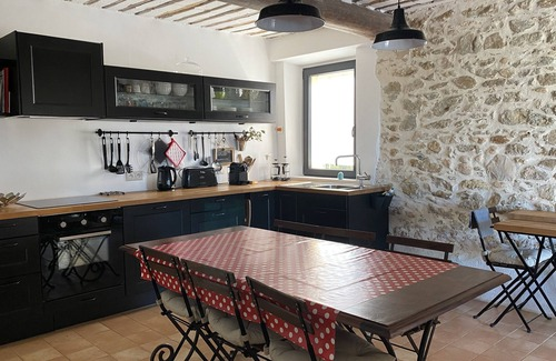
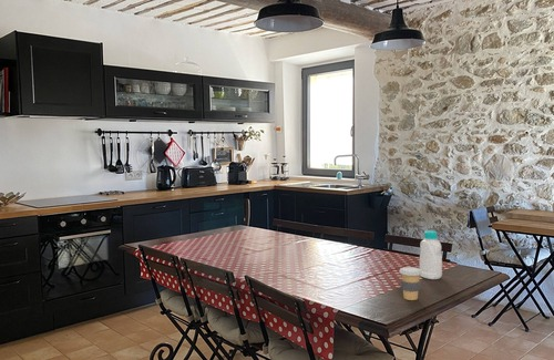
+ bottle (430, 254)
+ coffee cup (410, 284)
